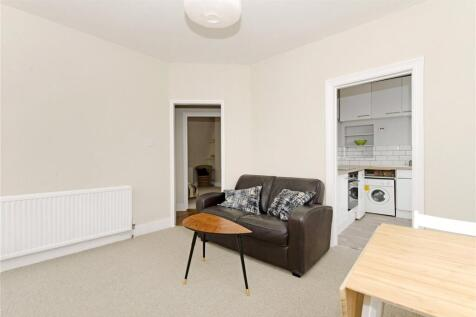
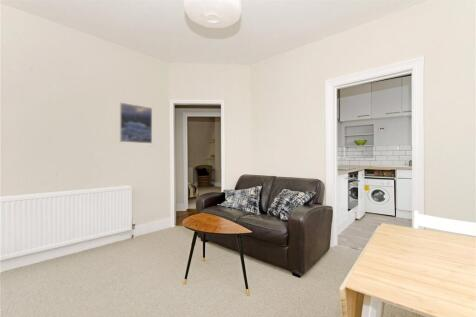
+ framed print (136, 124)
